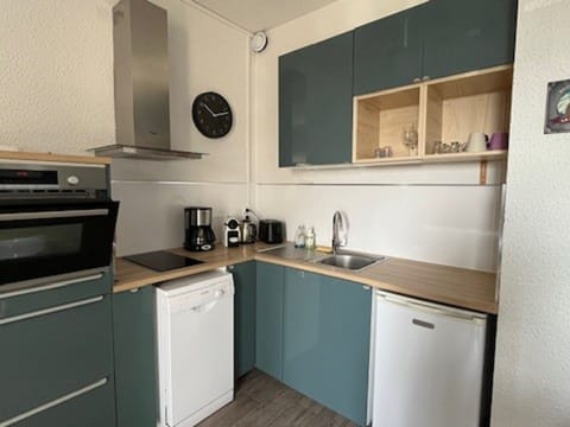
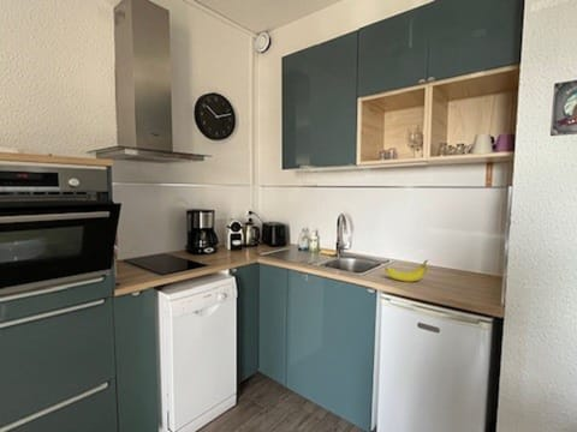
+ fruit (405, 272)
